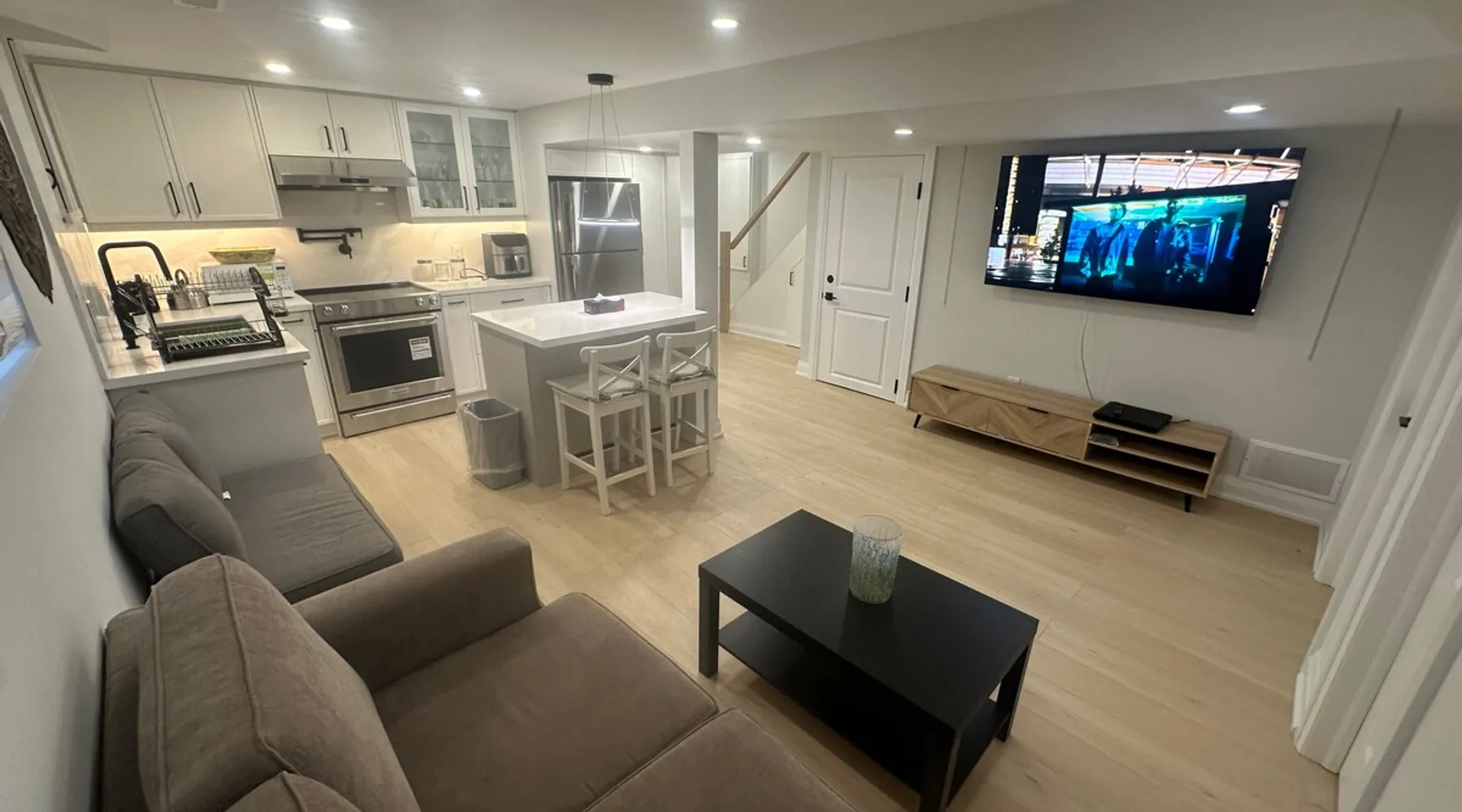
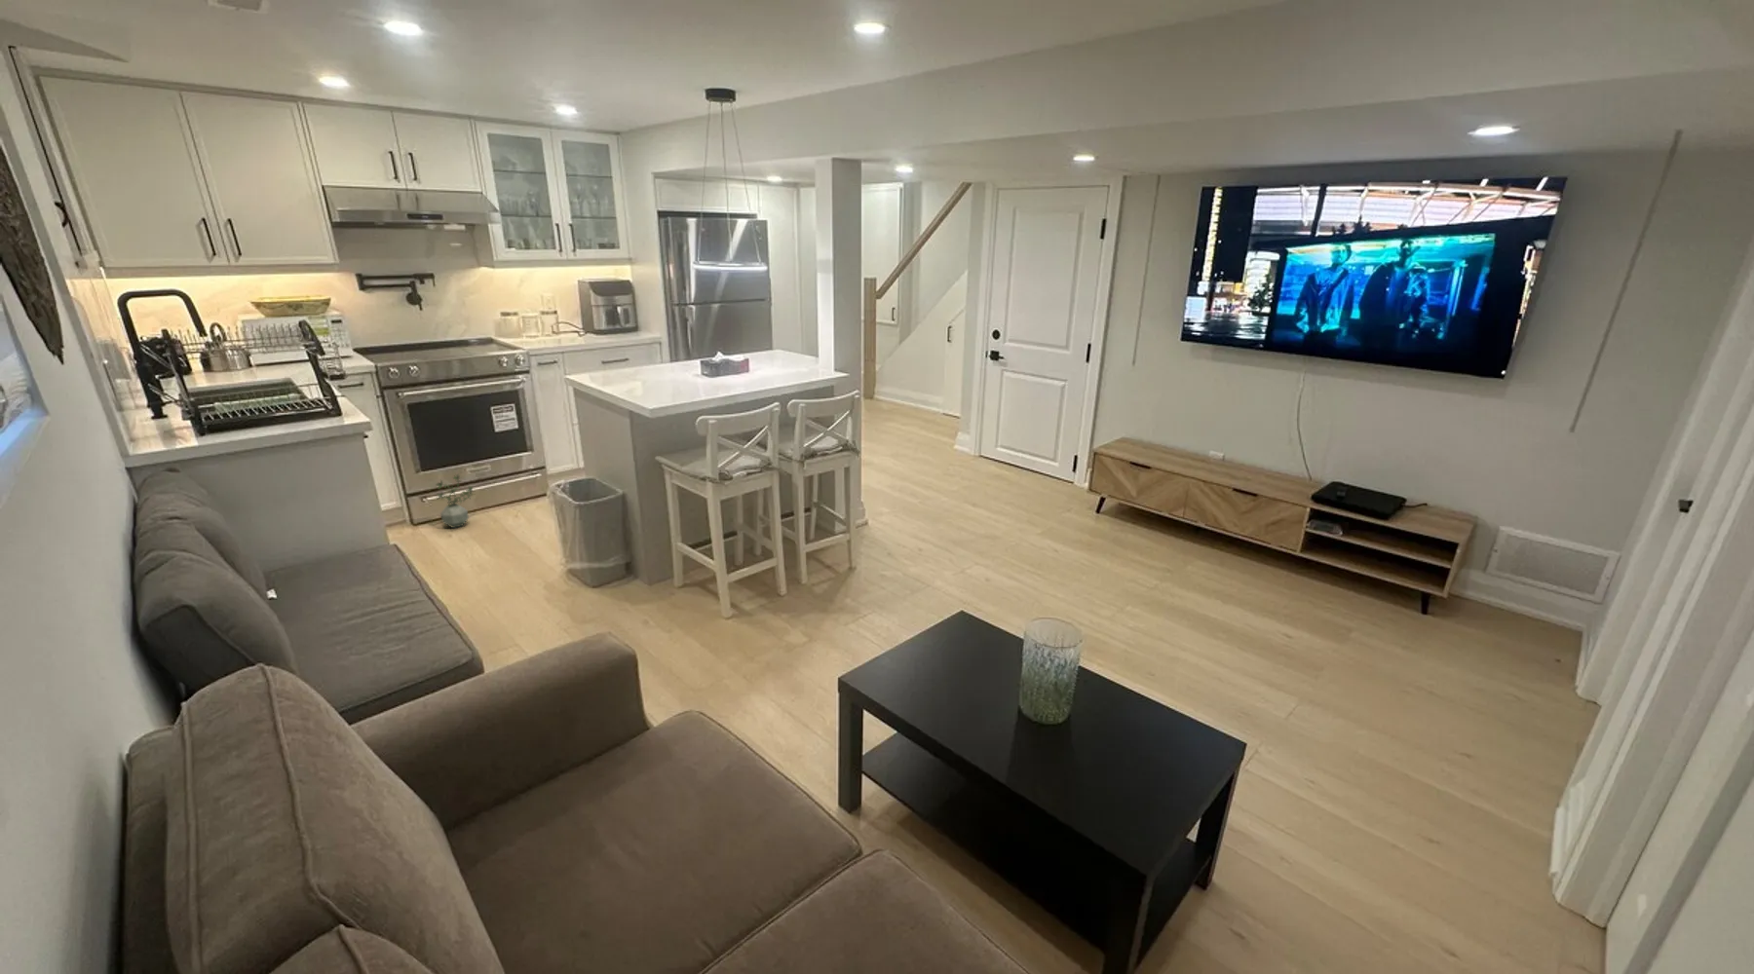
+ potted plant (456, 500)
